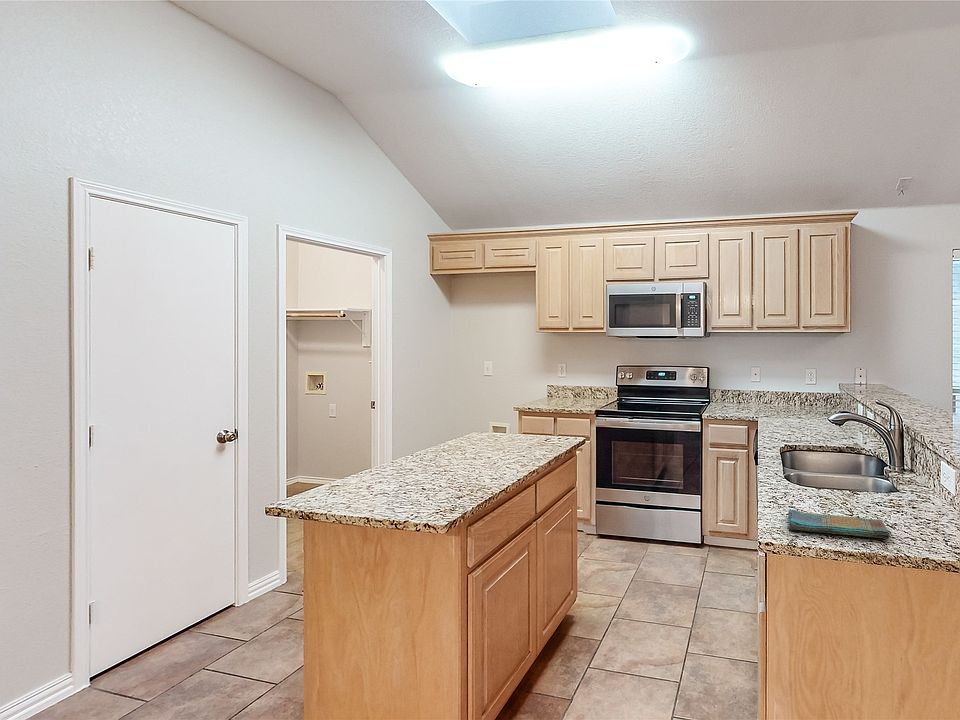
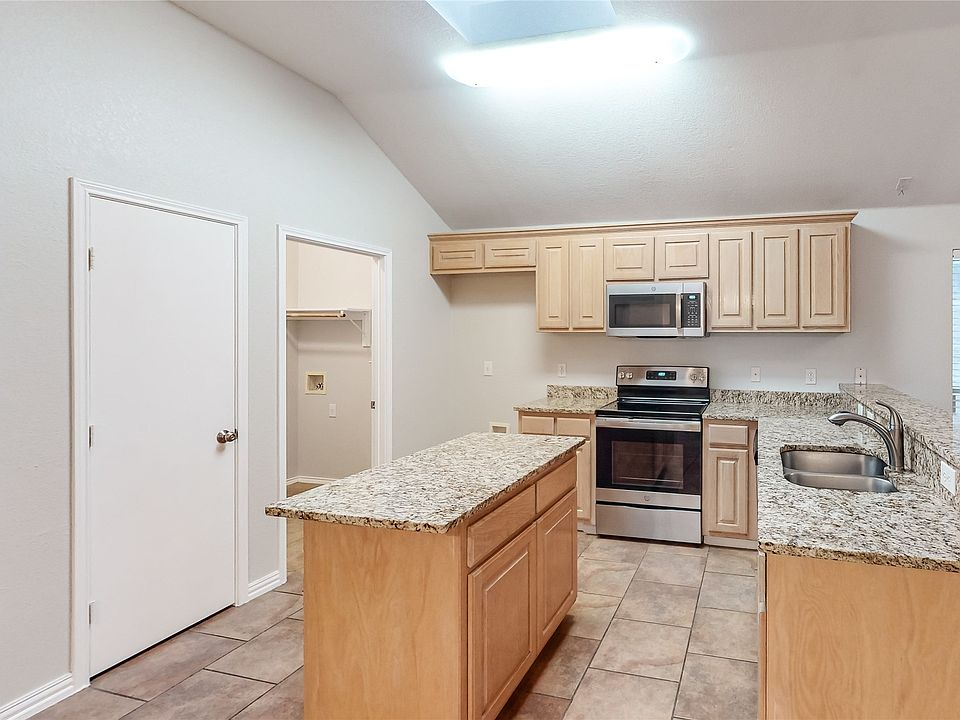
- dish towel (835, 523)
